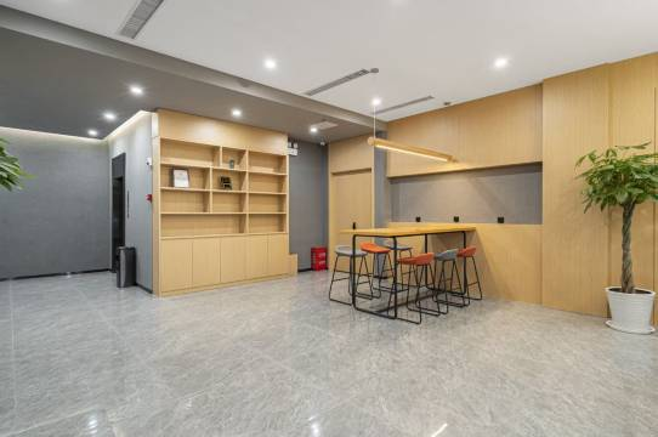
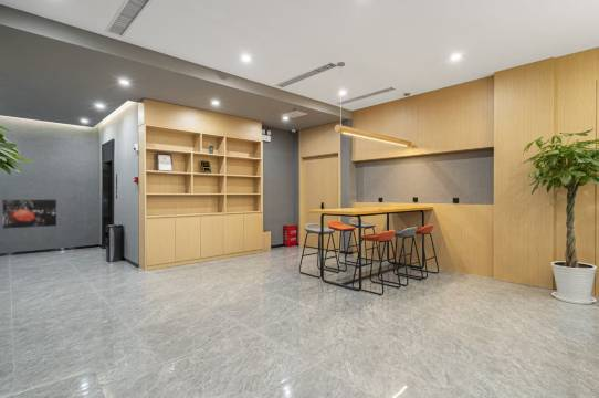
+ wall art (30, 213)
